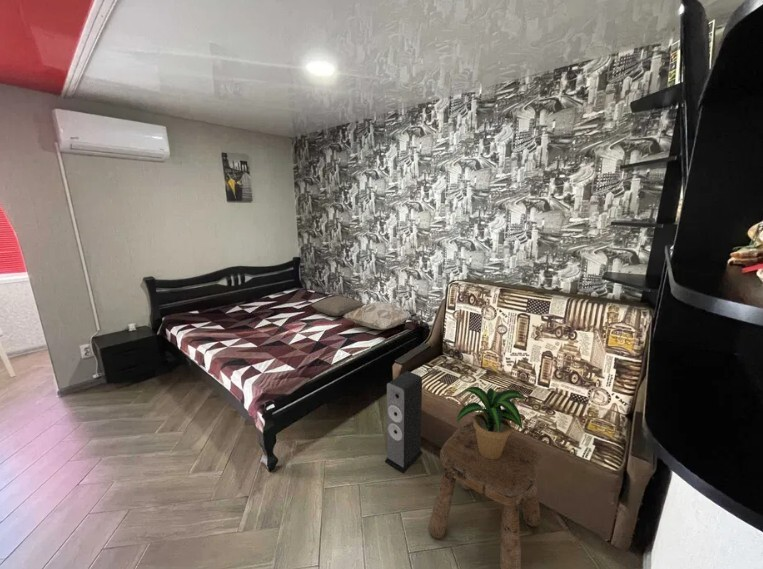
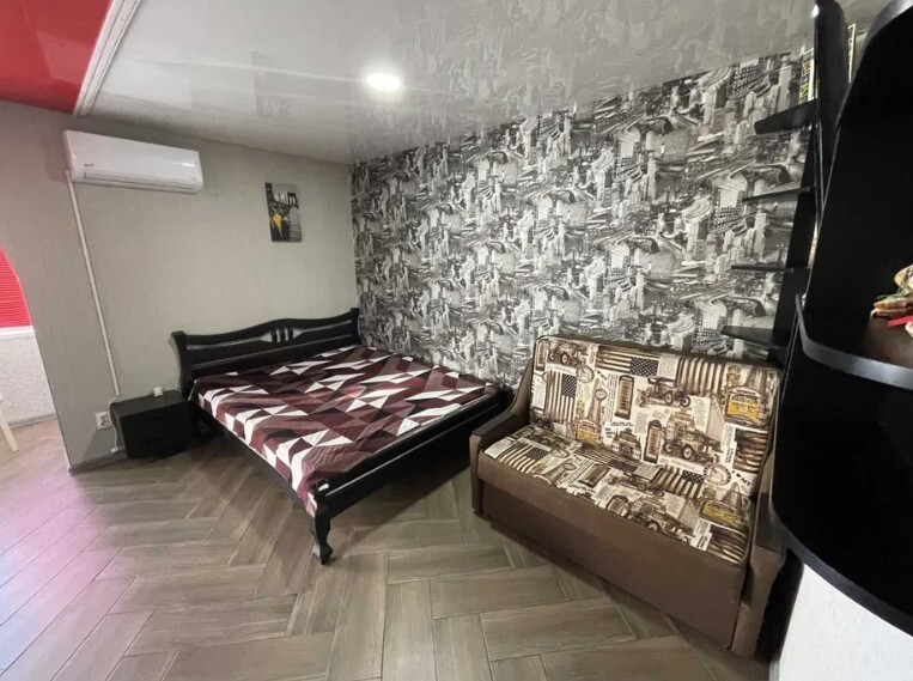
- potted plant (492, 423)
- speaker (404, 419)
- decorative pillow (380, 315)
- stool (487, 490)
- pillow (338, 305)
